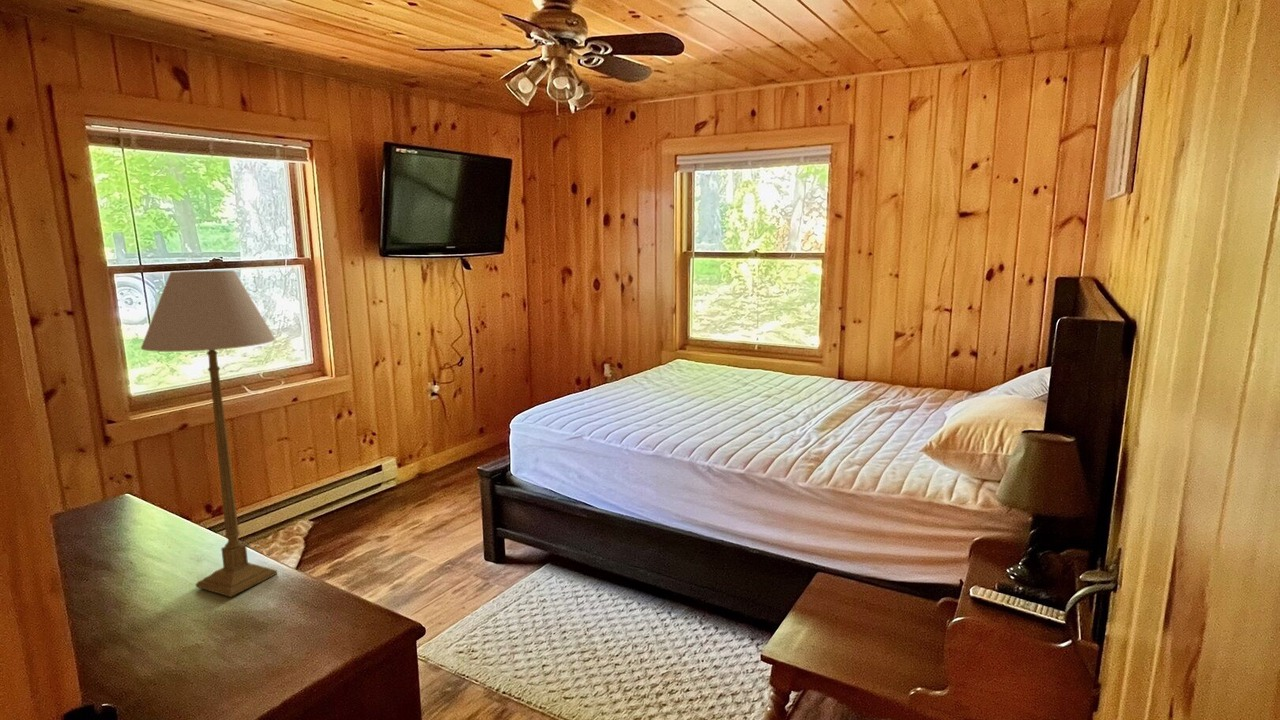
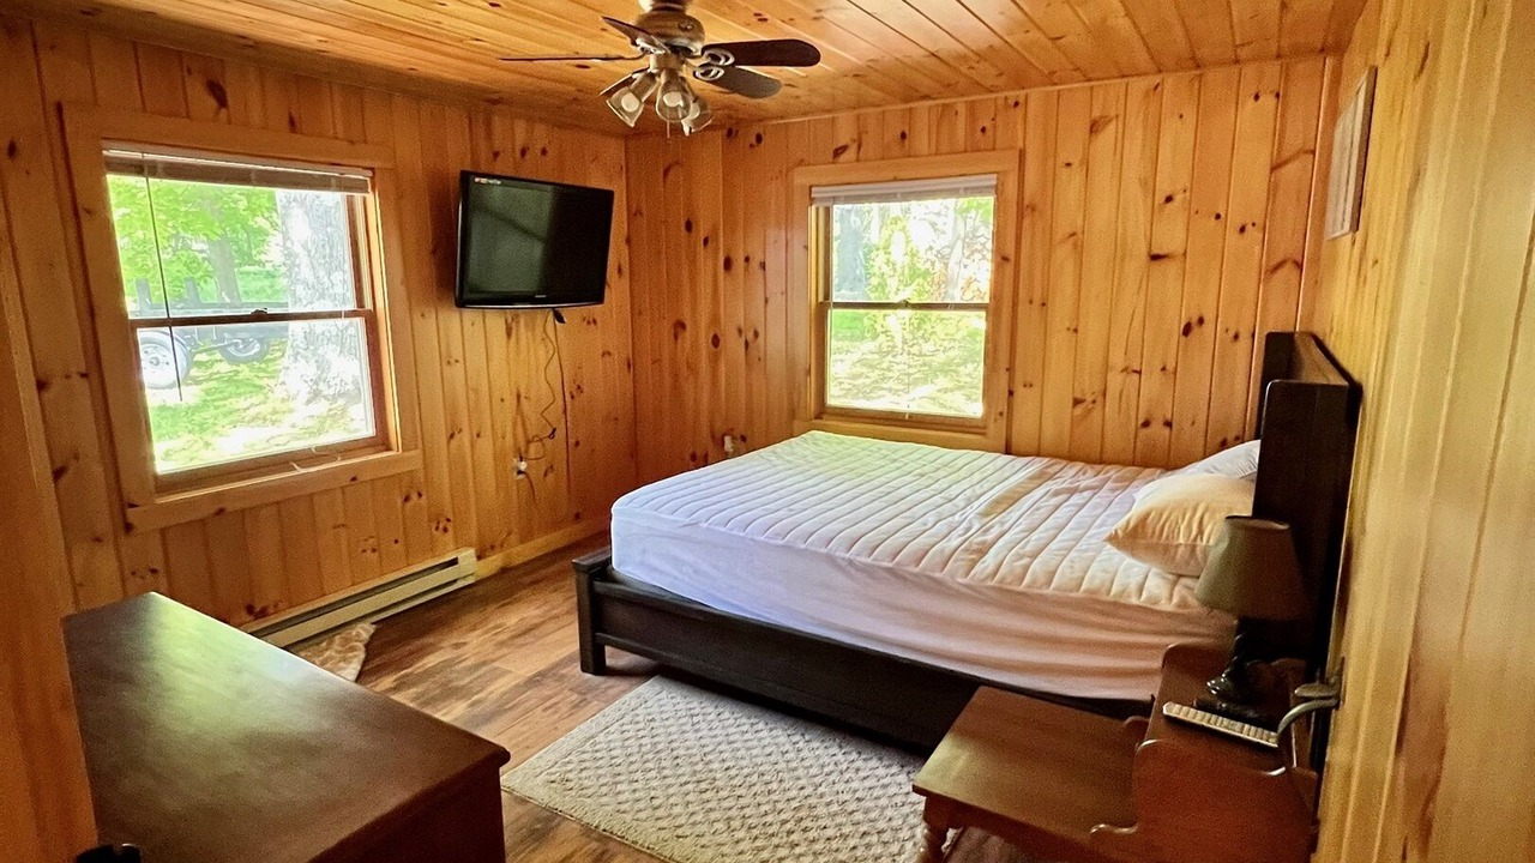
- table lamp (220, 431)
